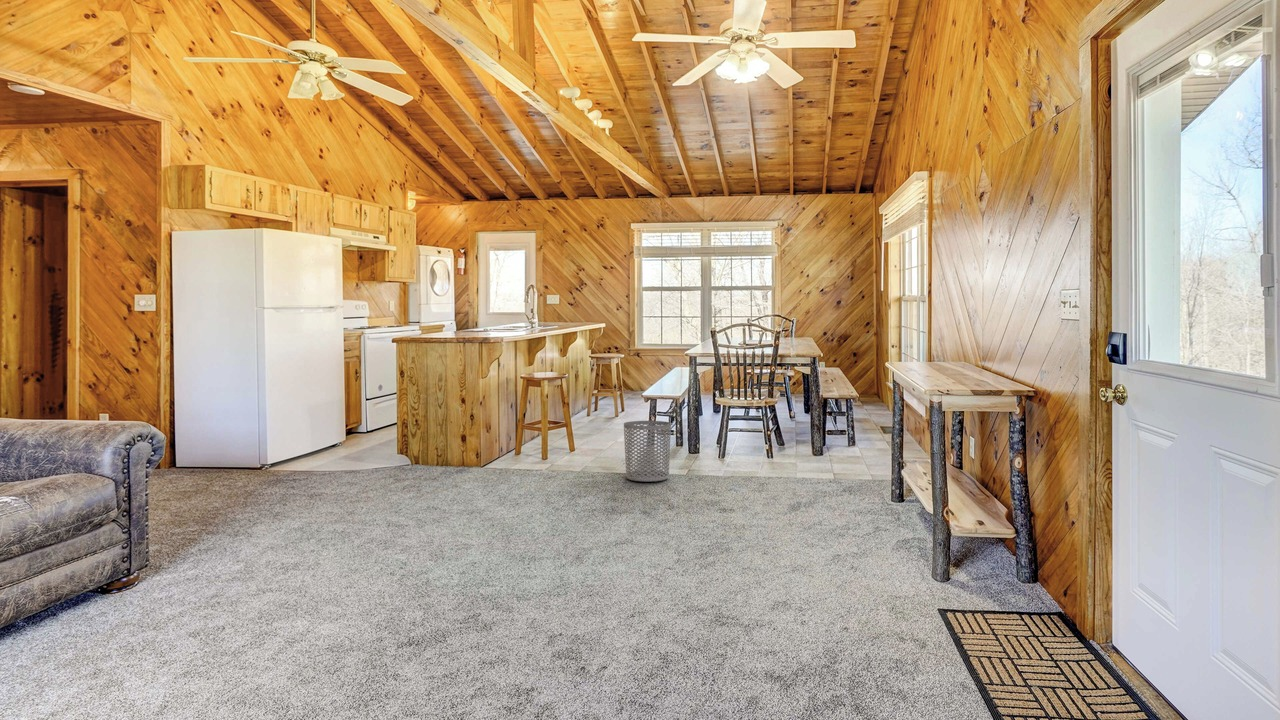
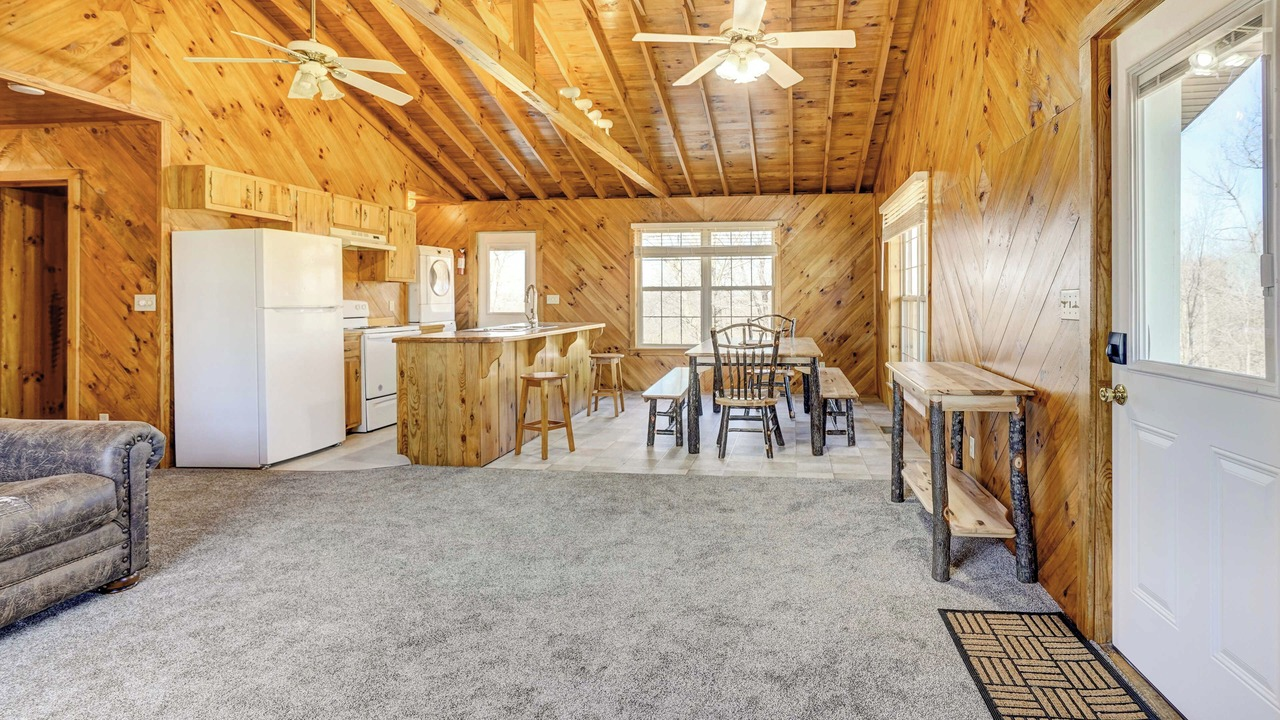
- waste bin (647, 450)
